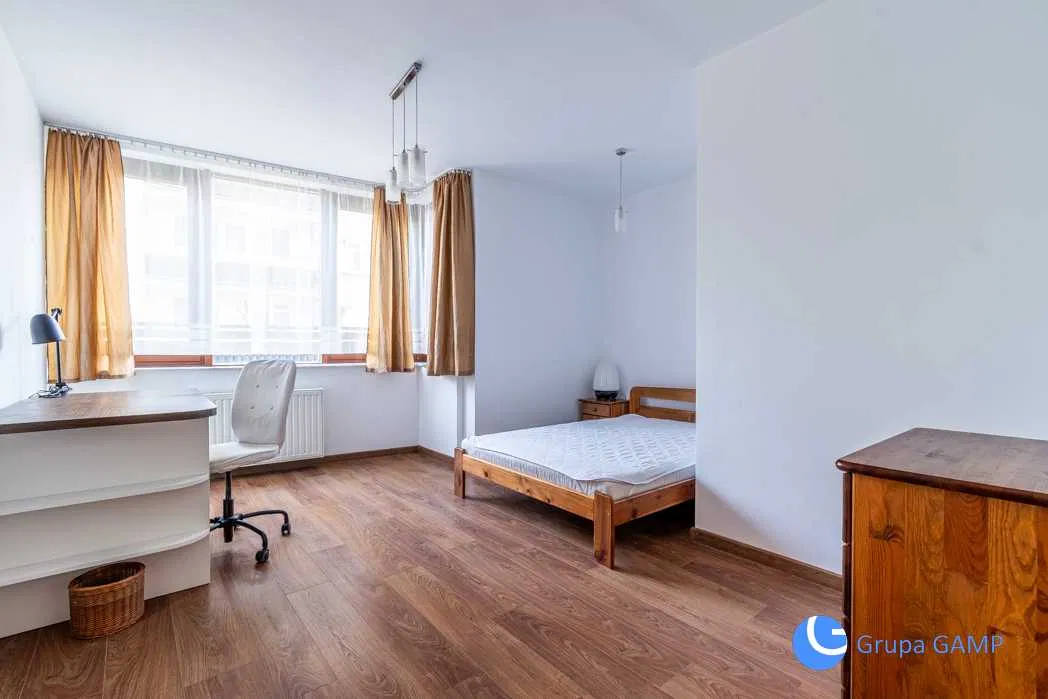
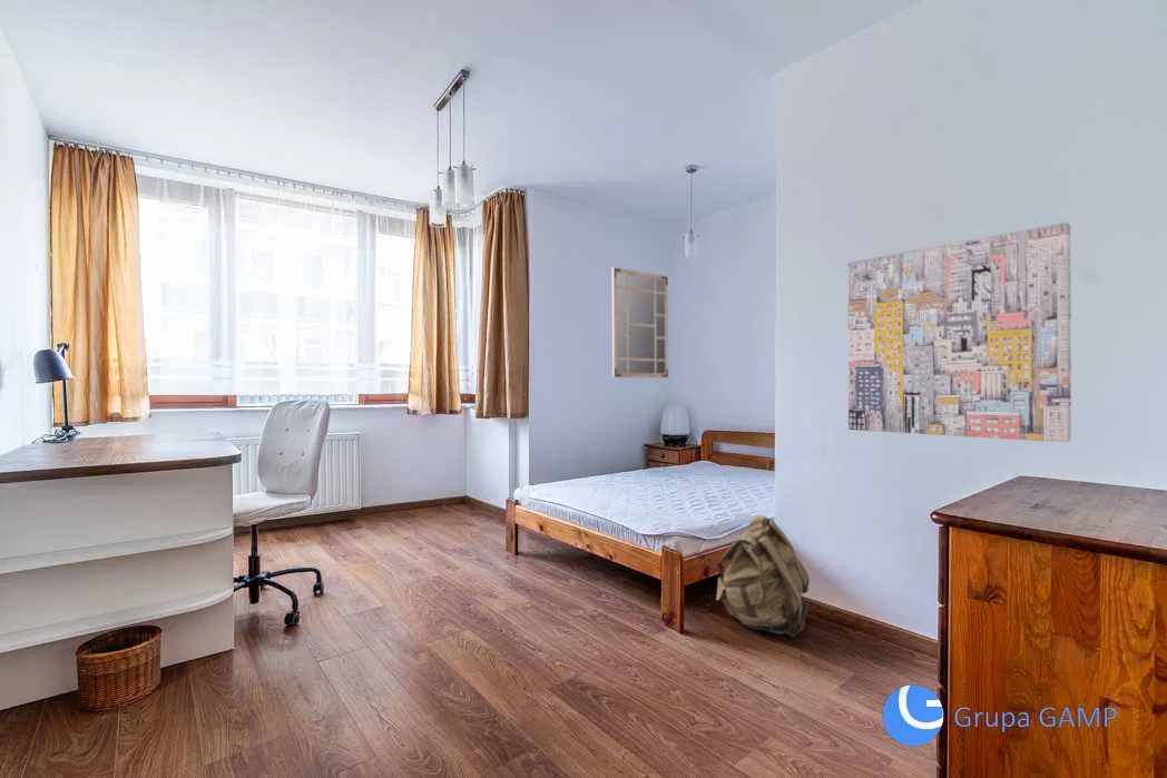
+ wall art (944, 339)
+ backpack (767, 567)
+ mirror (641, 324)
